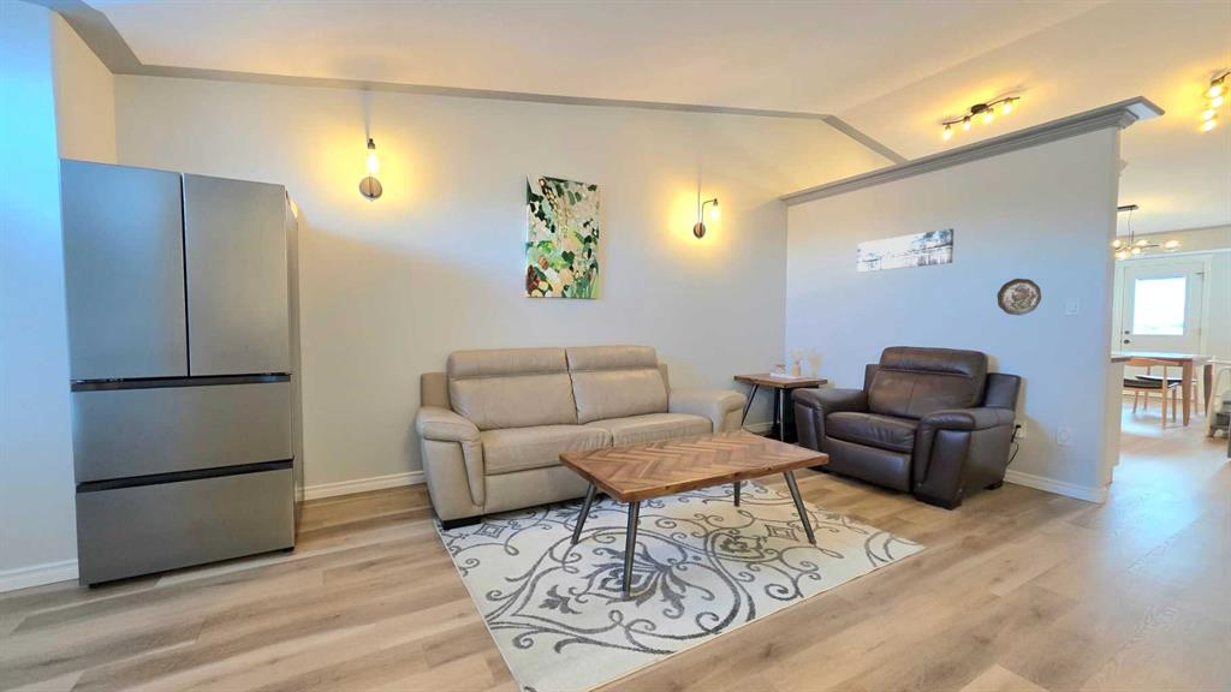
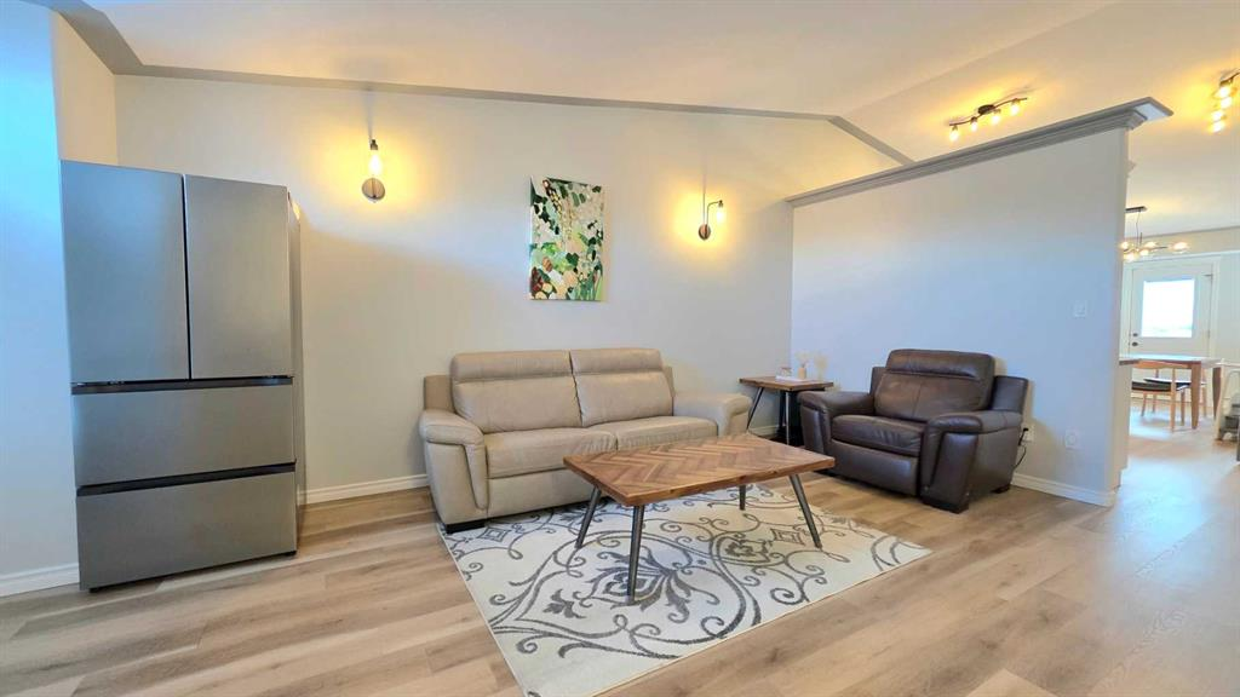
- decorative plate (1018, 297)
- wall art (900, 252)
